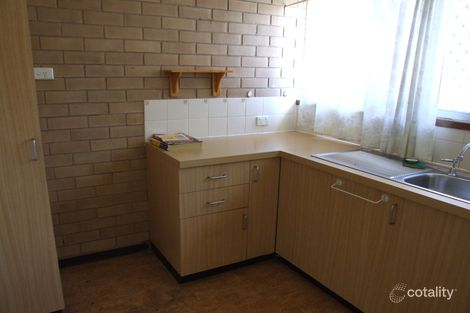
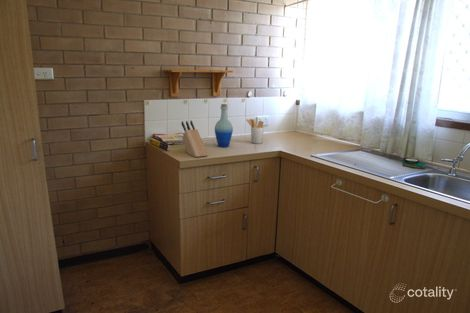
+ utensil holder (254, 130)
+ knife block (193, 137)
+ bottle (223, 125)
